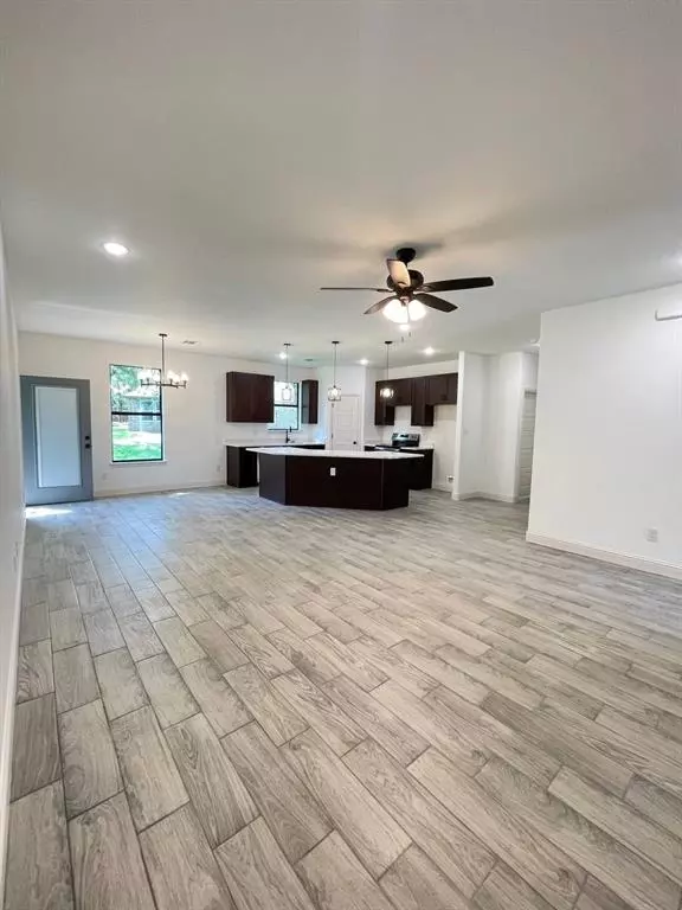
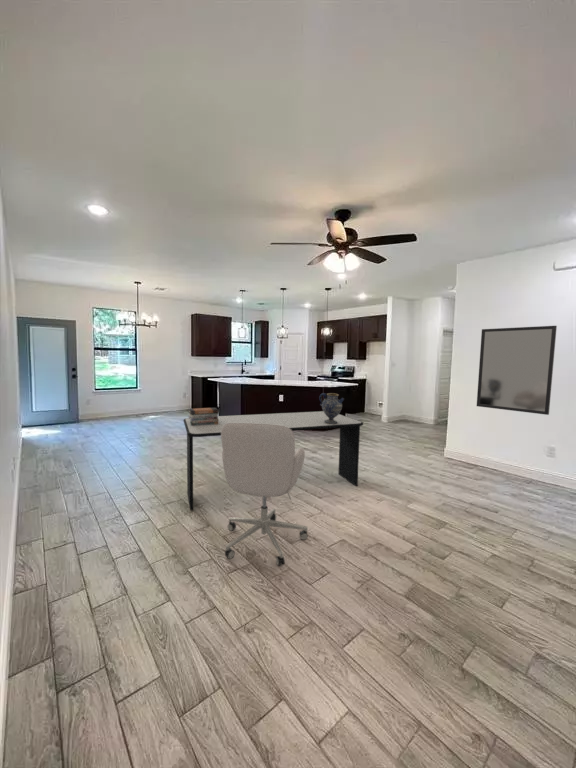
+ chair (265, 478)
+ ceramic jug (330, 408)
+ dining table (280, 425)
+ home mirror (513, 369)
+ book stack (203, 416)
